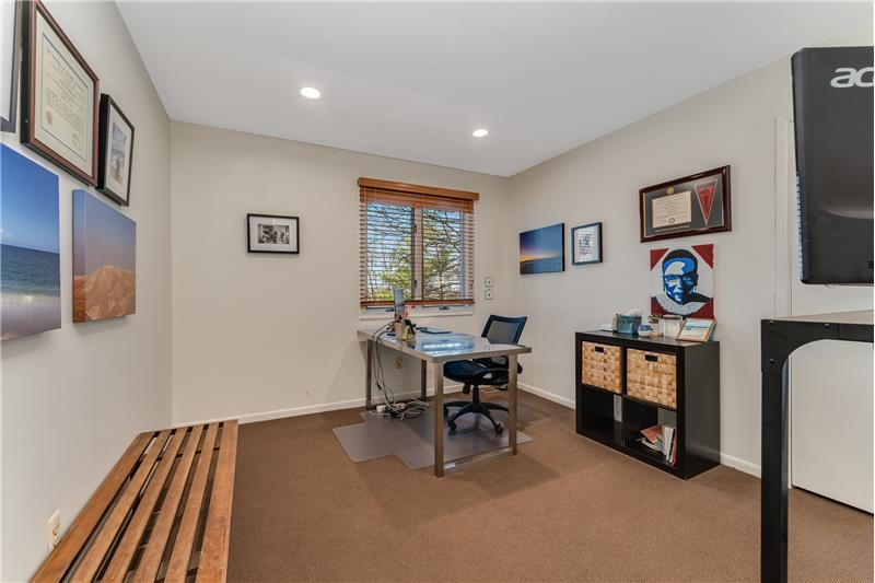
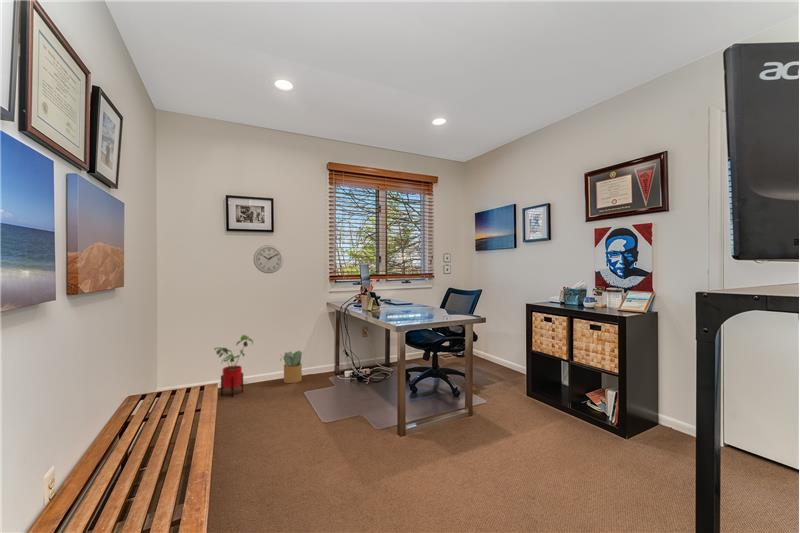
+ wall clock (268, 259)
+ house plant (235, 364)
+ potted plant (291, 366)
